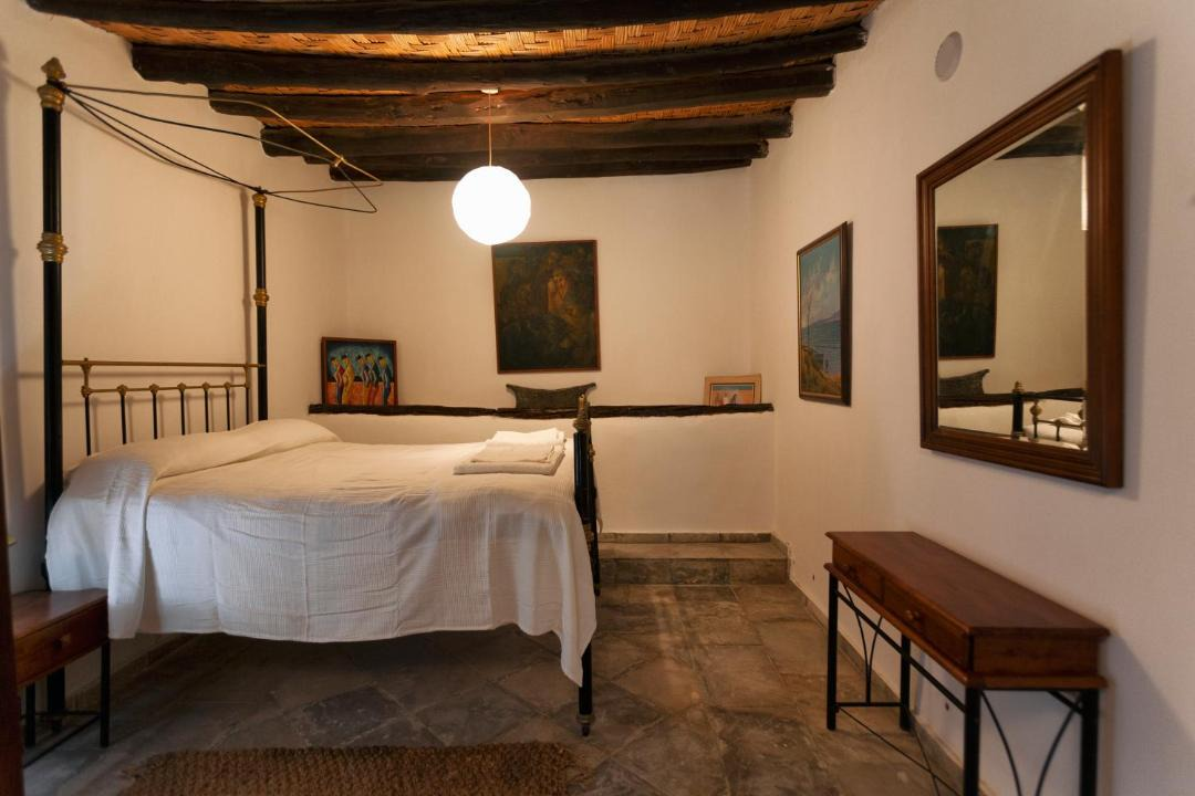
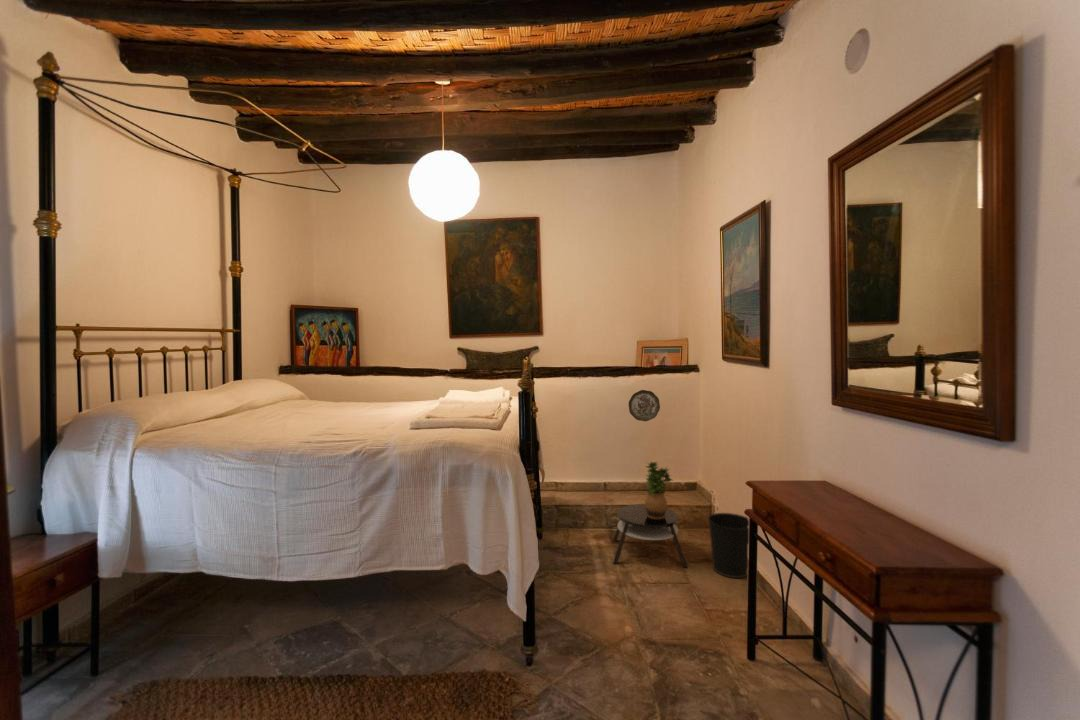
+ potted plant (657, 488)
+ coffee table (647, 533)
+ wastebasket (730, 545)
+ decorative plate (643, 405)
